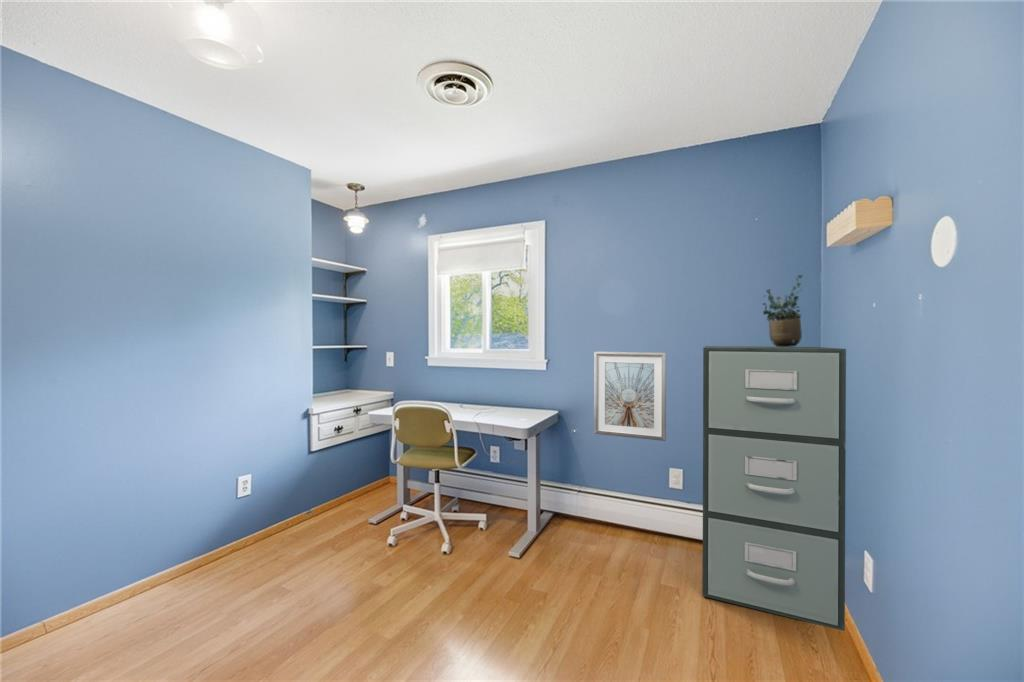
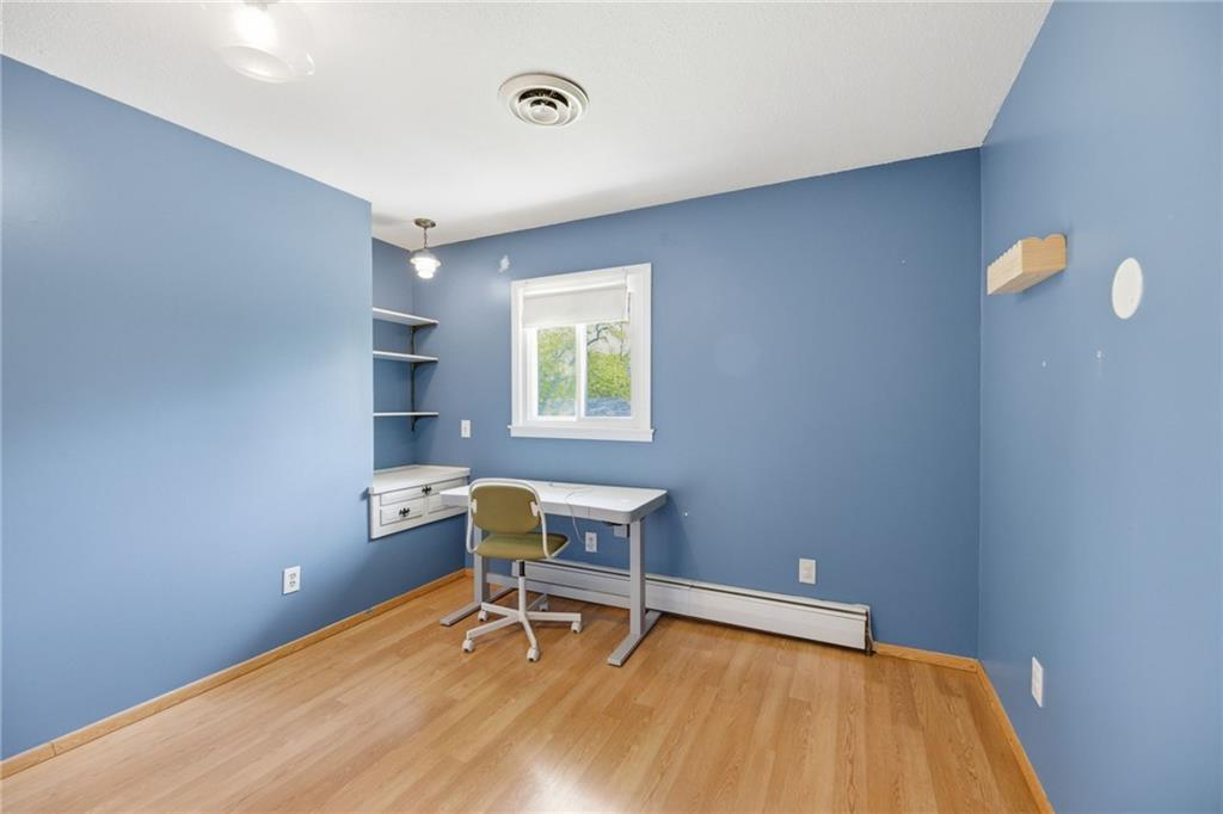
- filing cabinet (763, 465)
- picture frame (628, 394)
- potted plant (784, 312)
